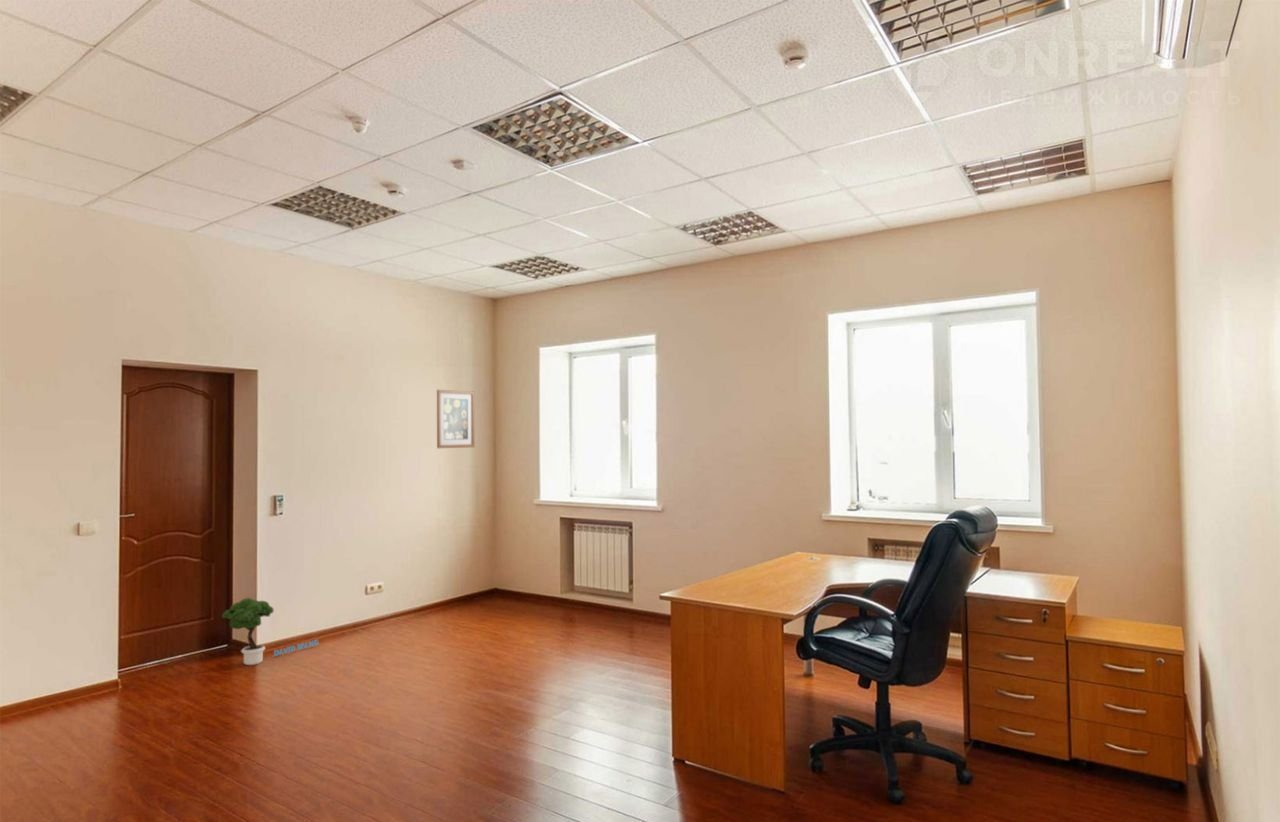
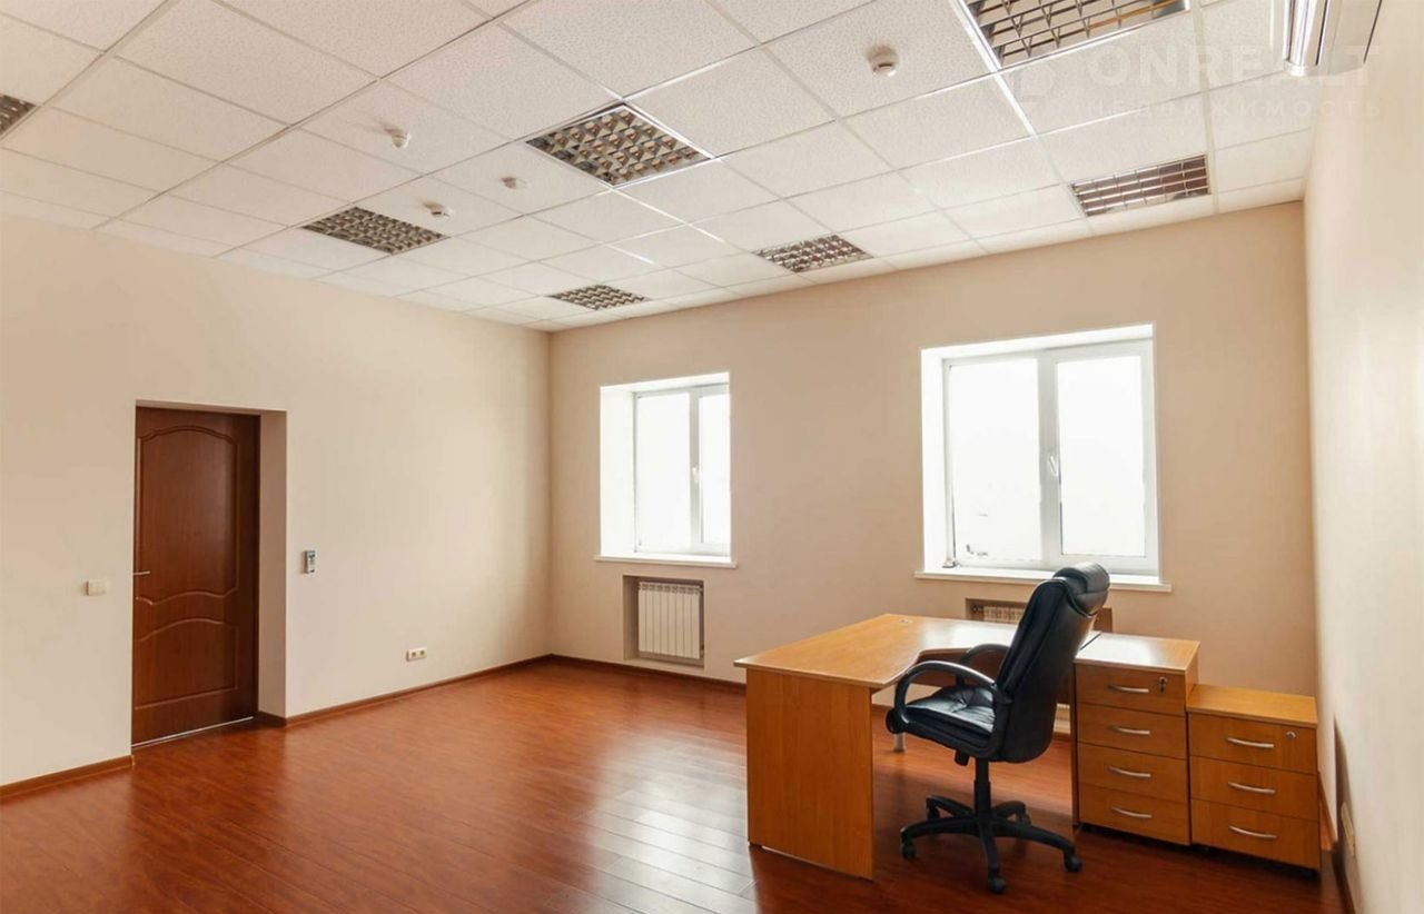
- potted tree (268, 616)
- wall art (456, 419)
